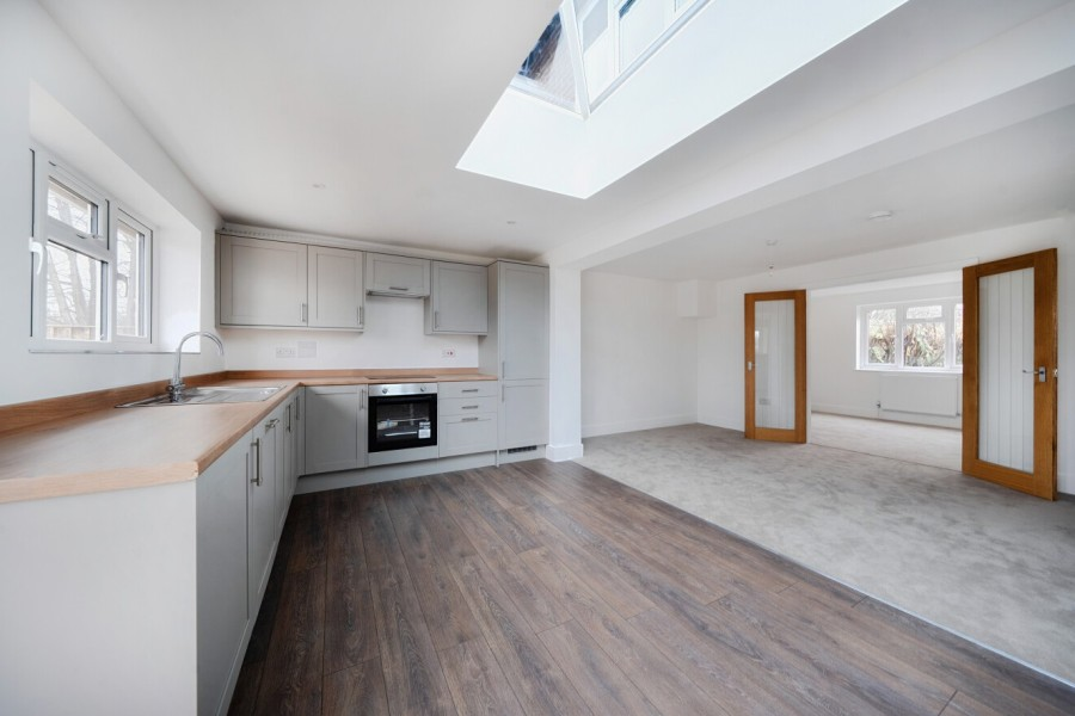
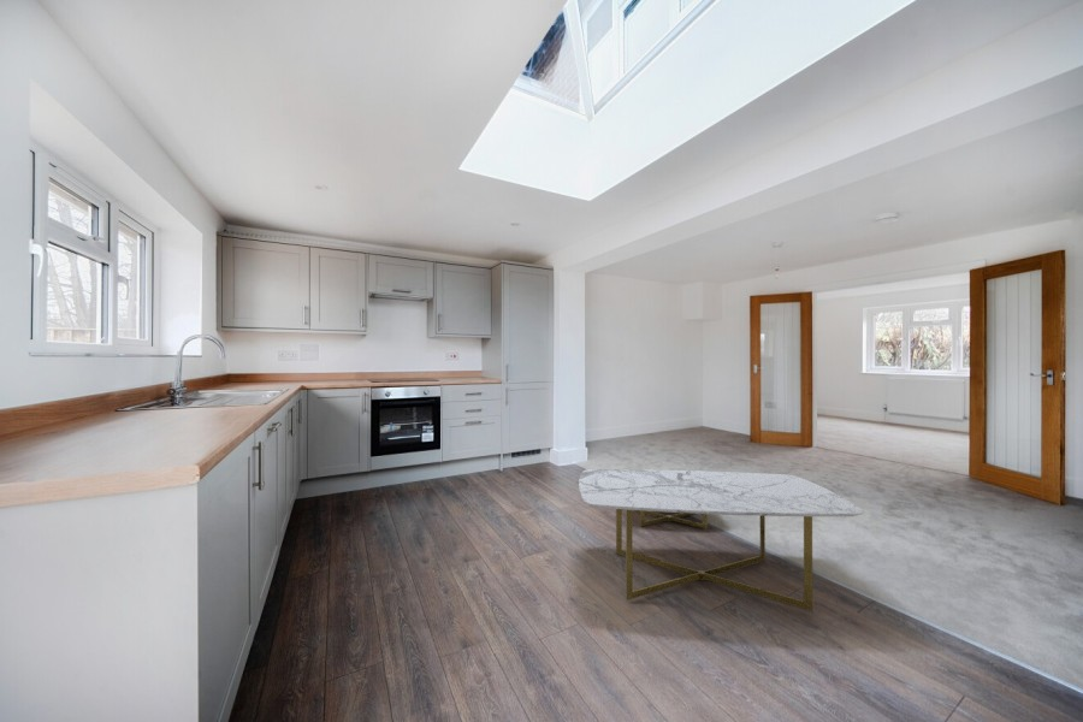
+ coffee table (685, 510)
